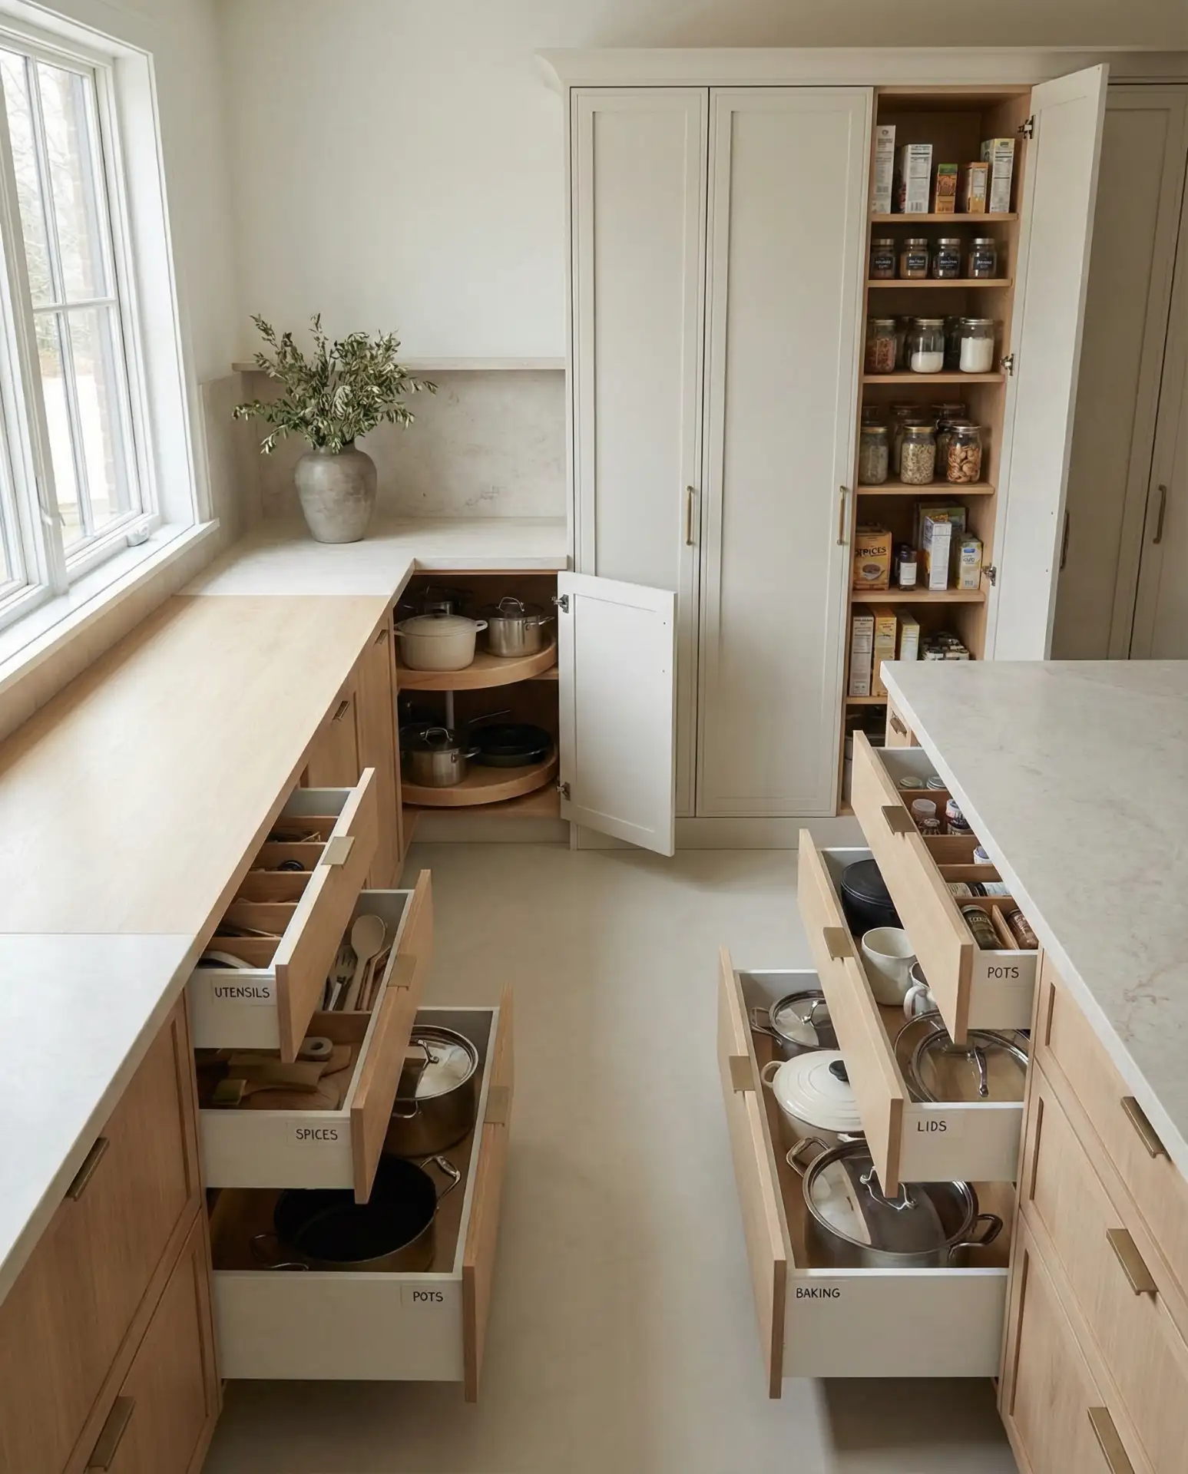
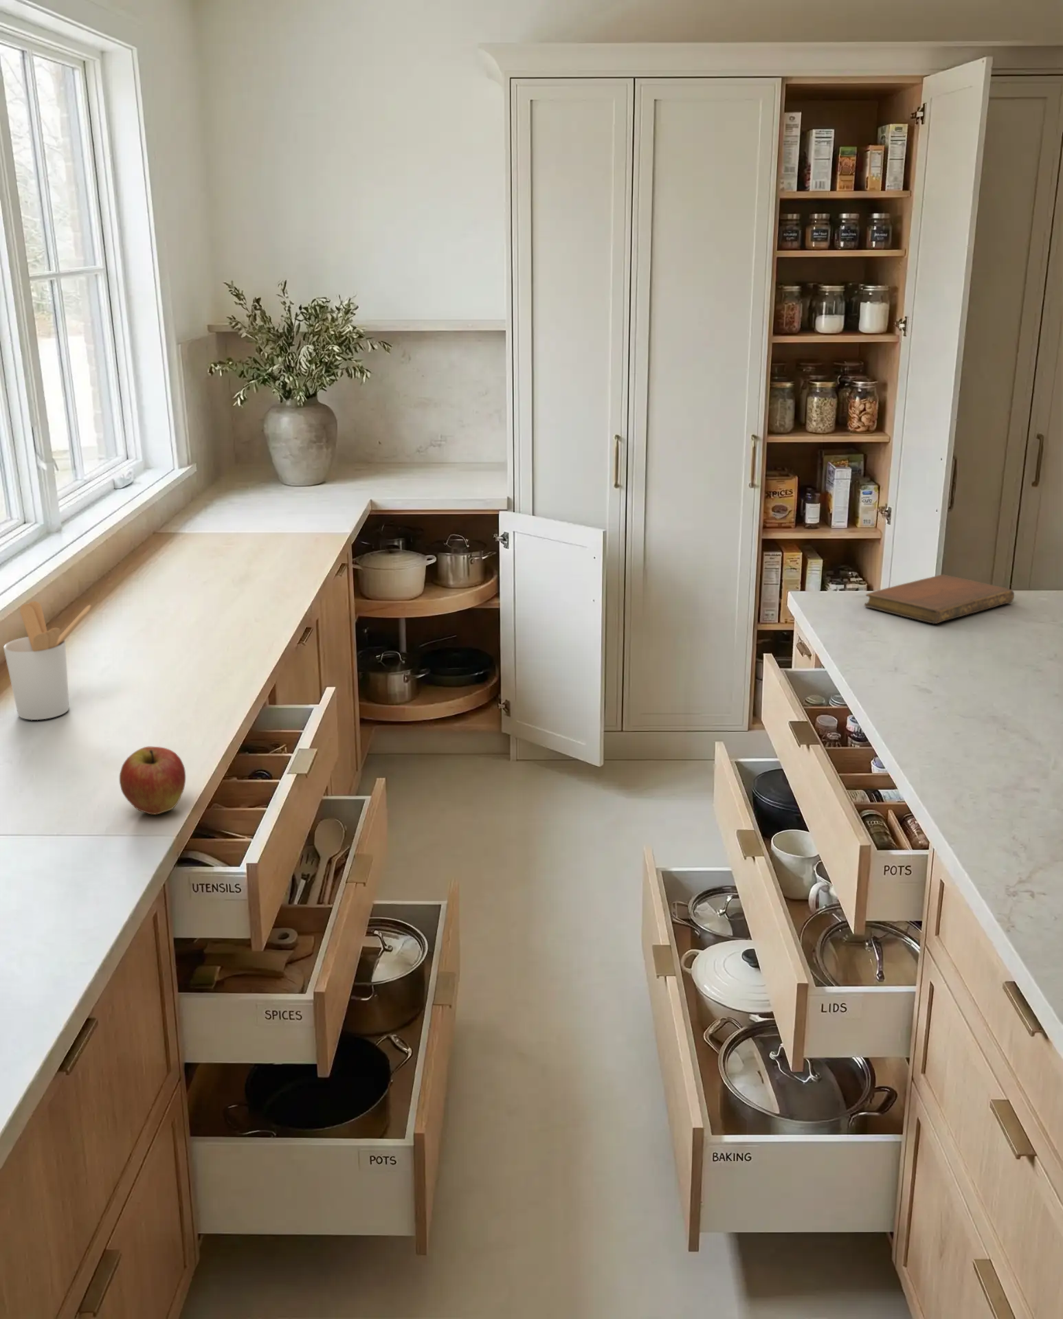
+ apple (153, 777)
+ notebook (939, 598)
+ utensil holder (53, 658)
